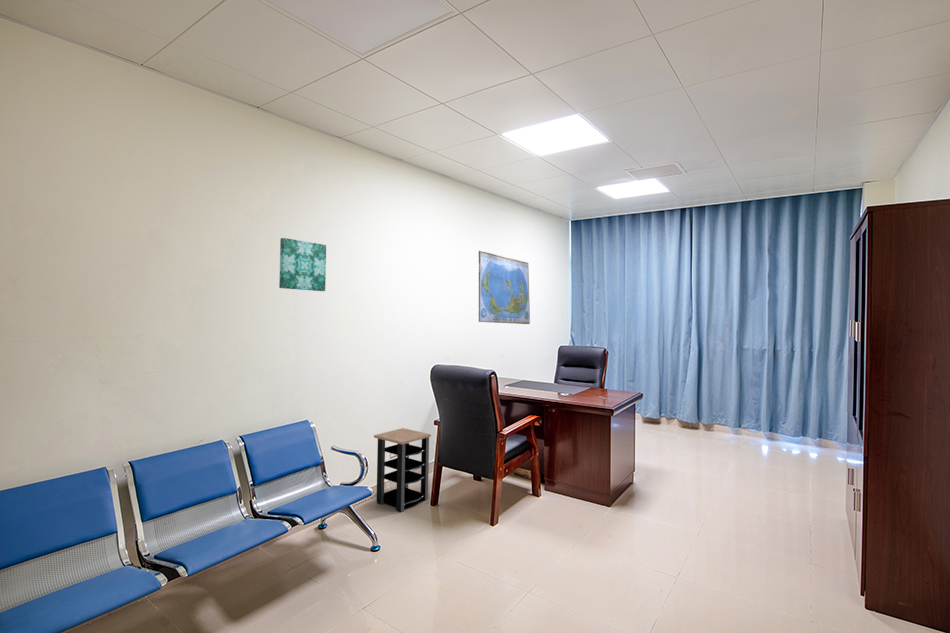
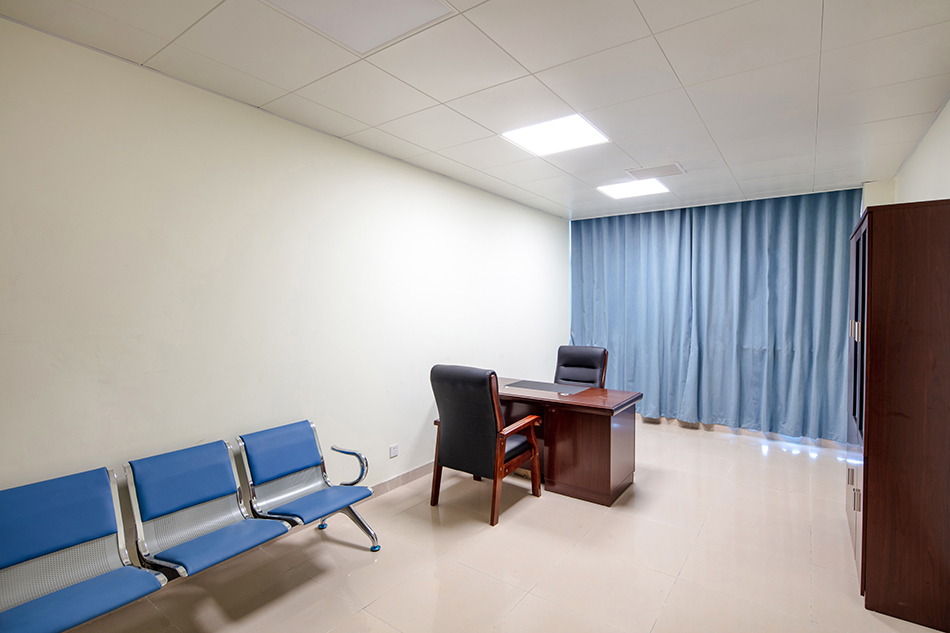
- wall art (303, 265)
- world map (505, 290)
- side table (402, 467)
